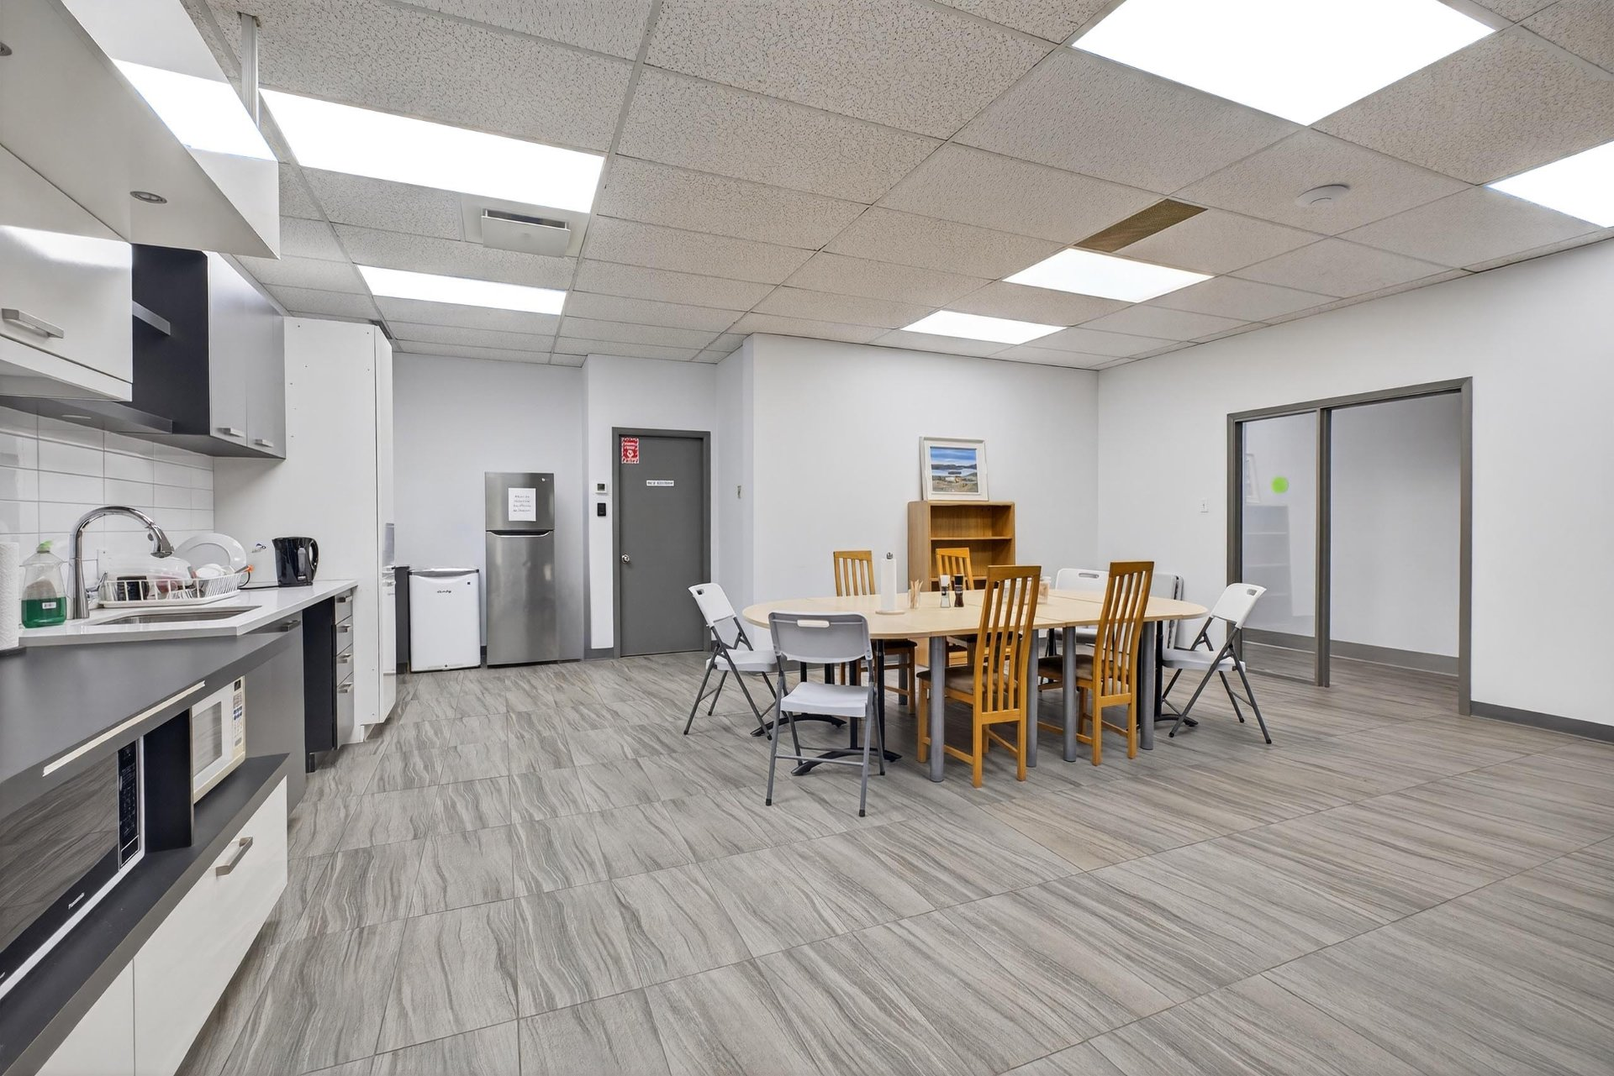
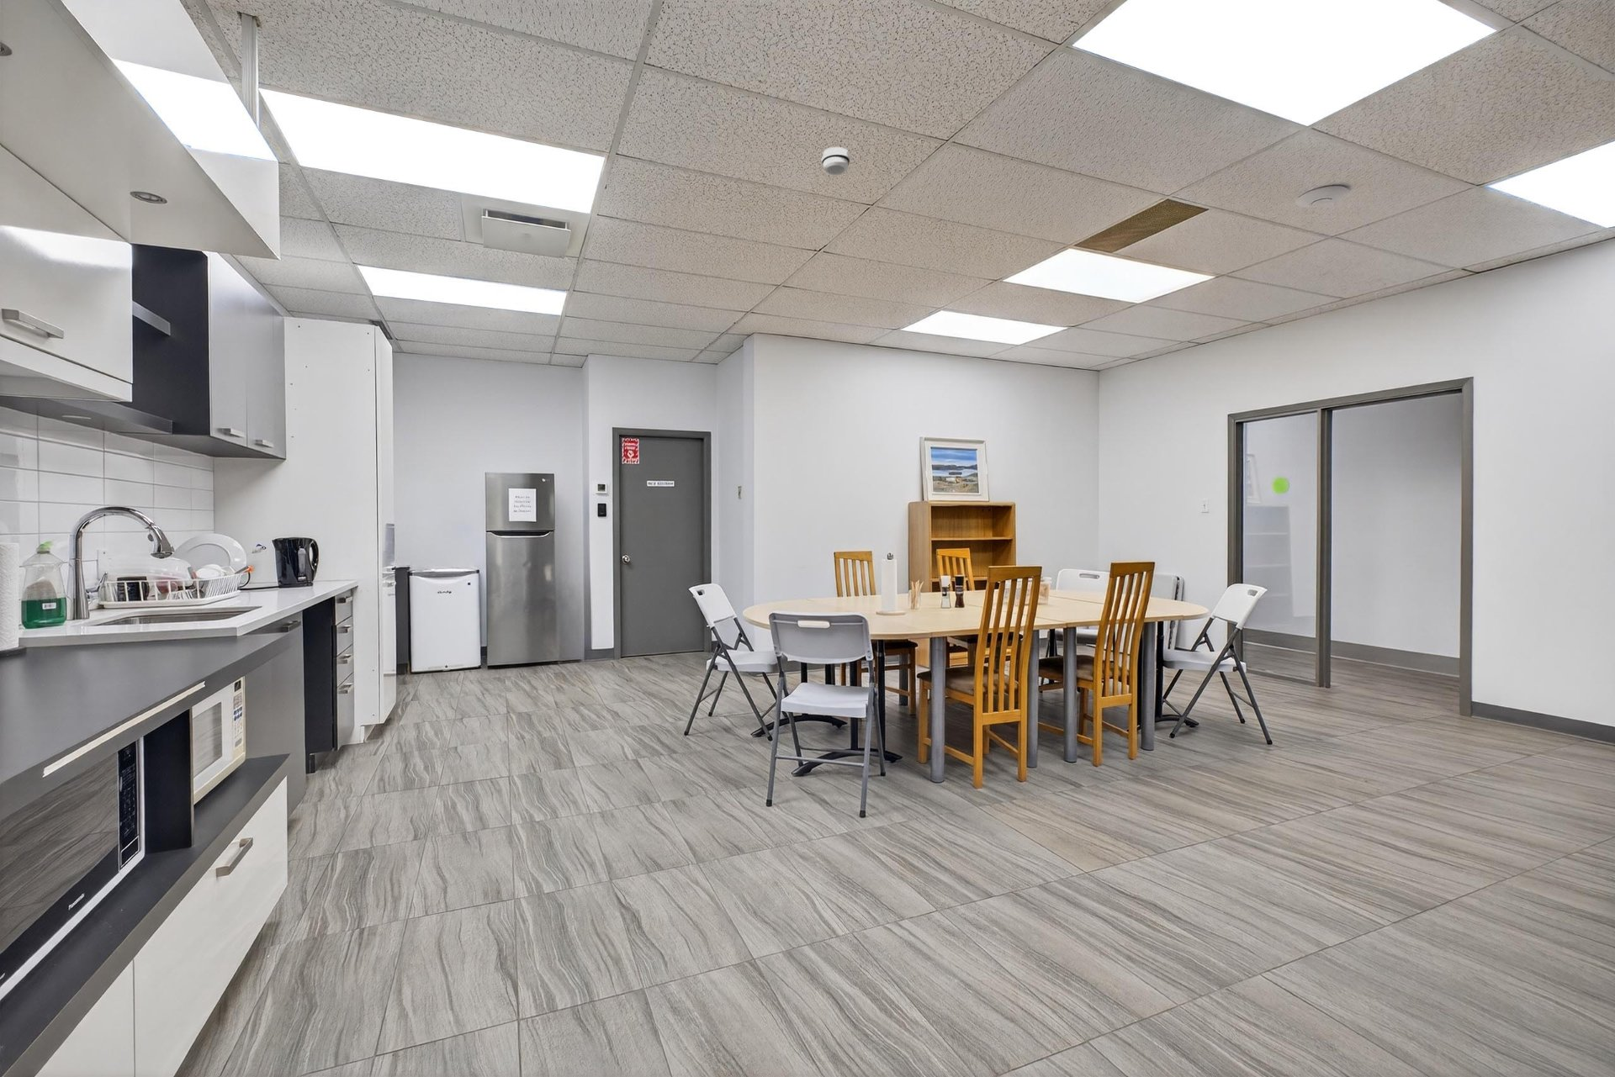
+ smoke detector (836, 161)
